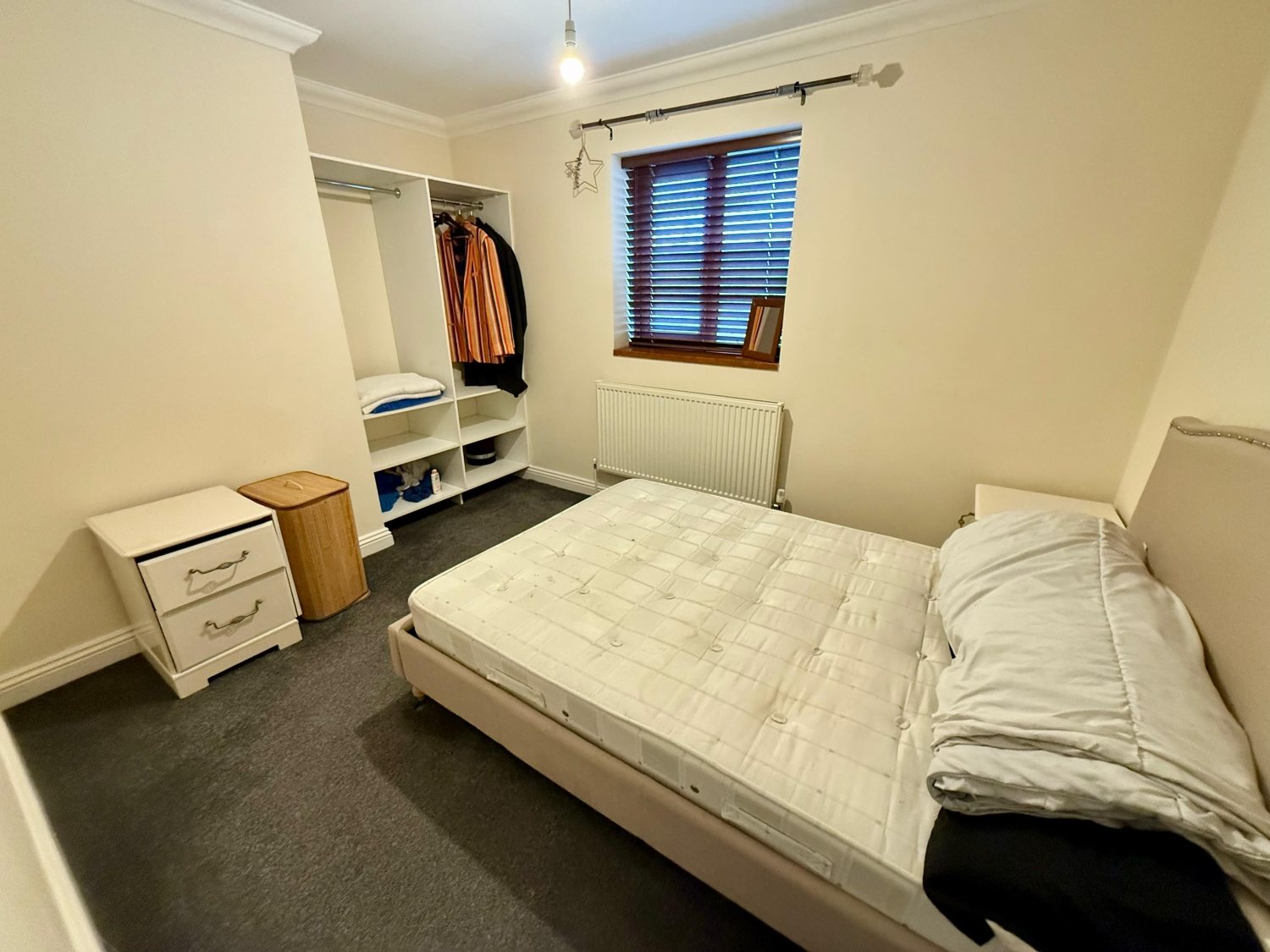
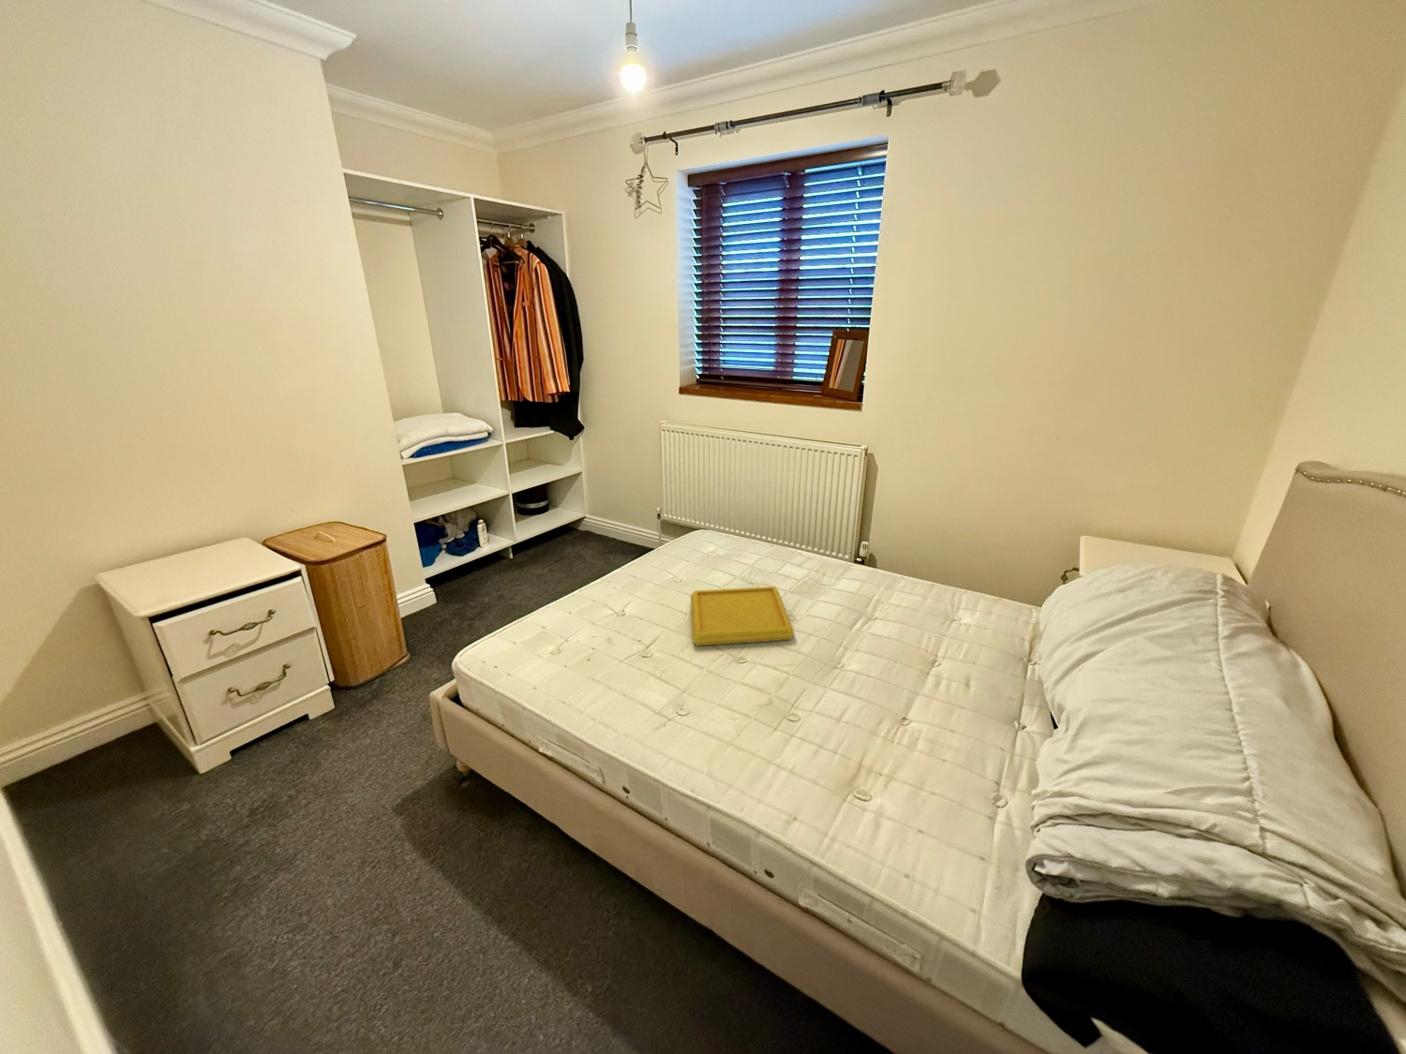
+ serving tray (738, 613)
